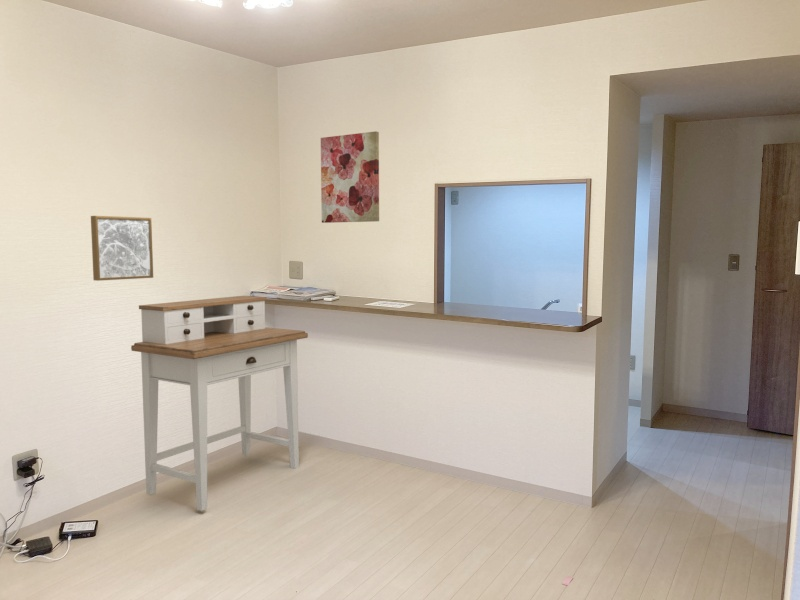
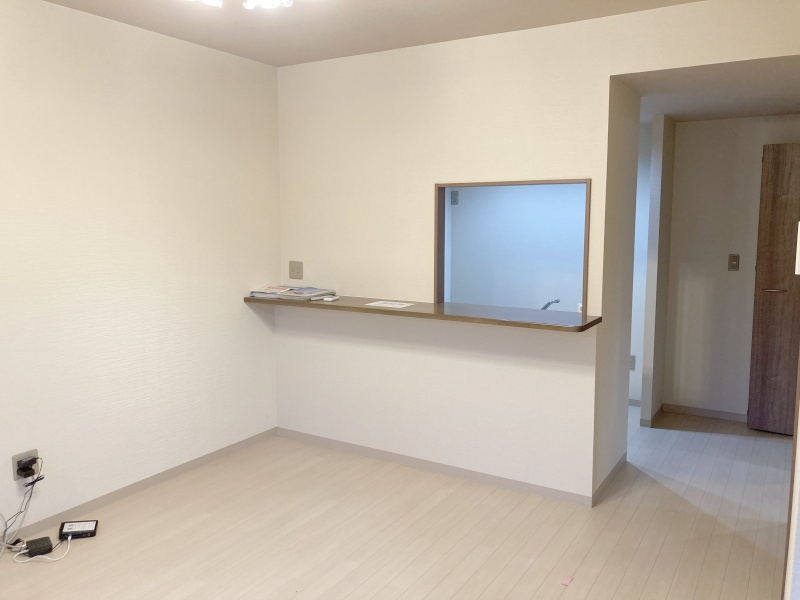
- wall art (123, 248)
- wall art (349, 178)
- desk (222, 381)
